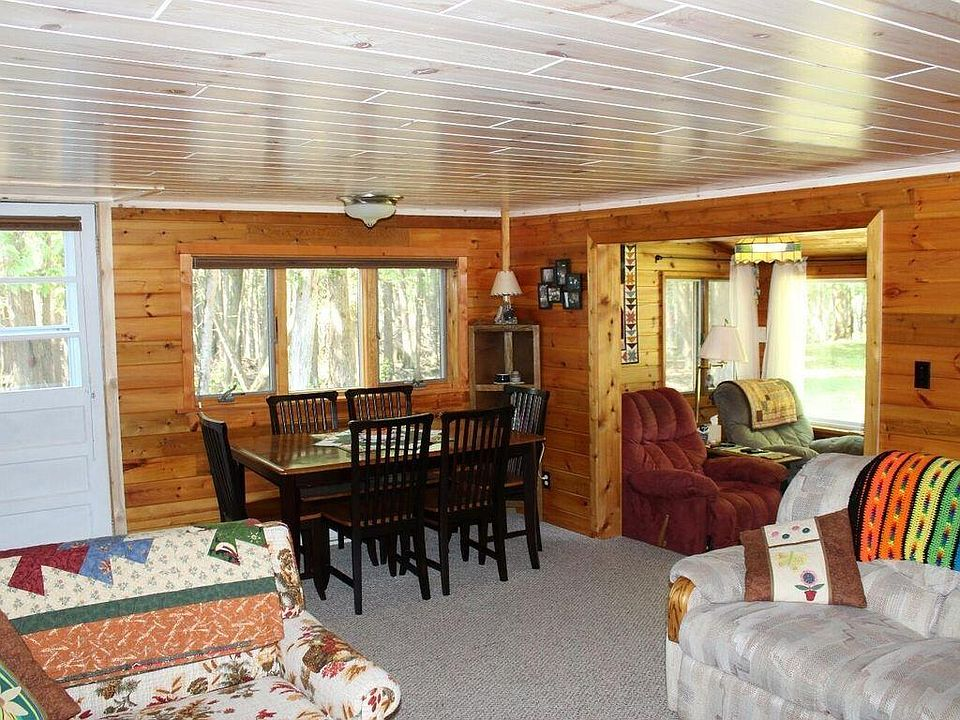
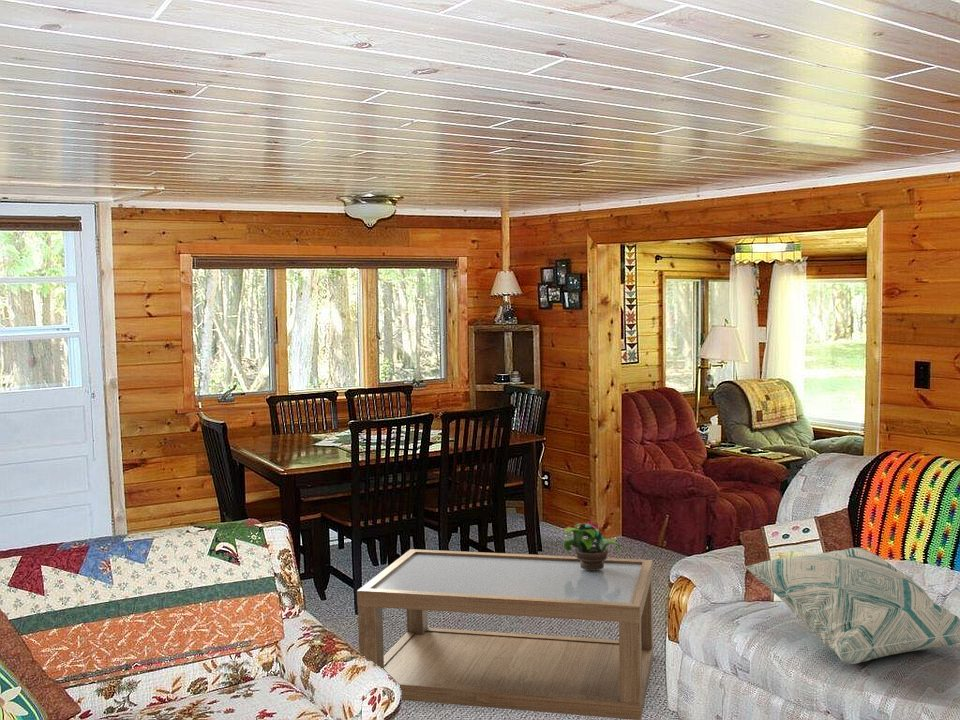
+ coffee table (512, 633)
+ potted flower (587, 544)
+ decorative pillow (853, 601)
